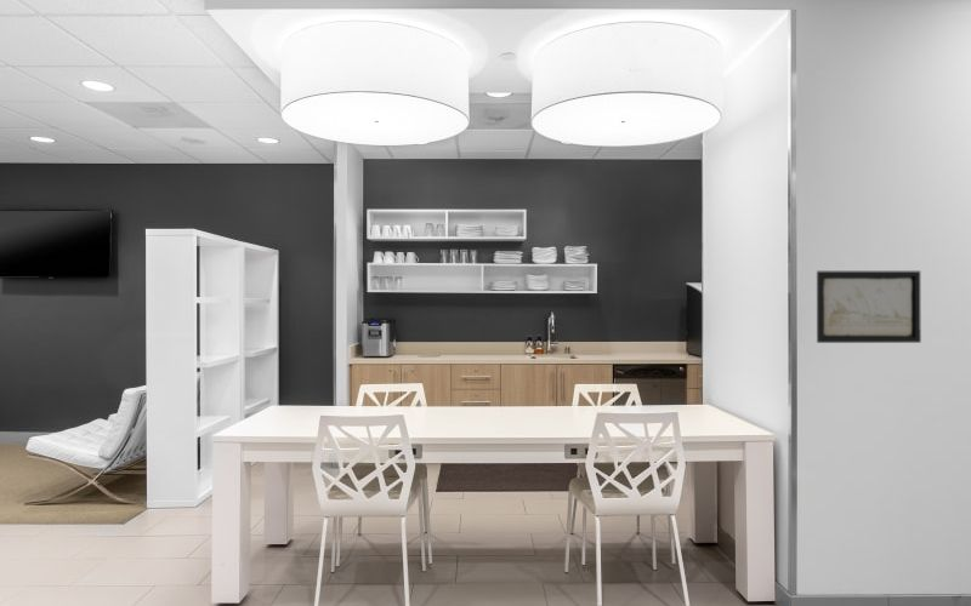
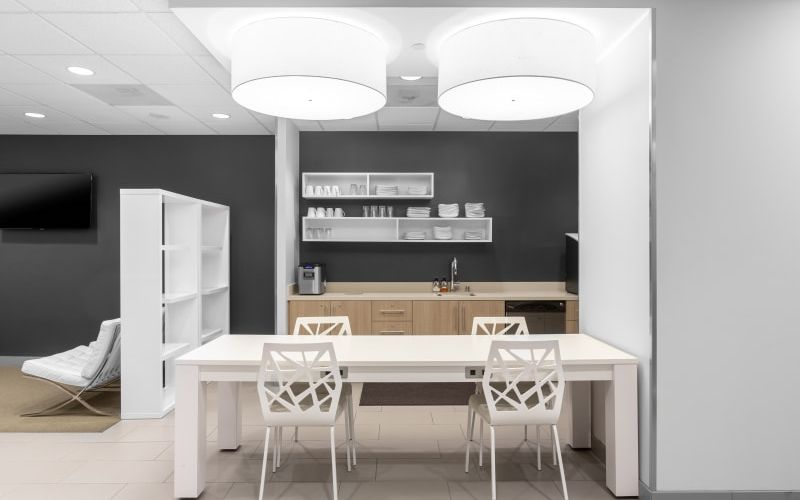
- wall art (868, 307)
